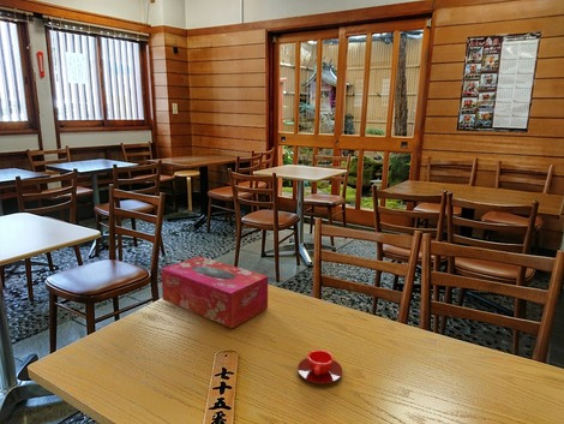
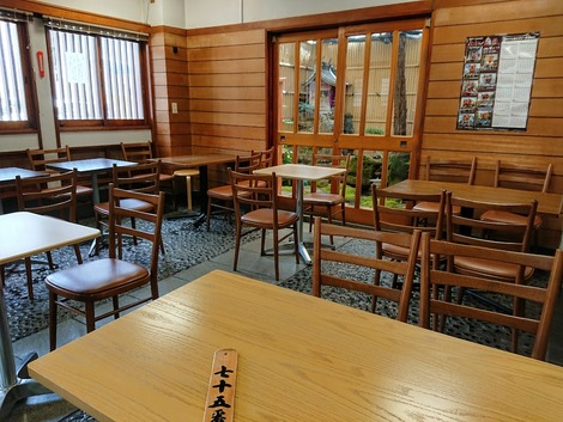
- tissue box (214, 287)
- teacup (319, 364)
